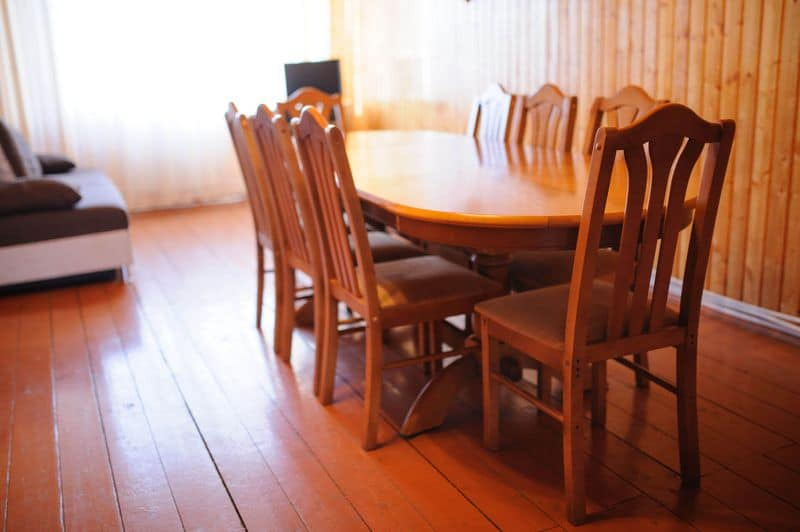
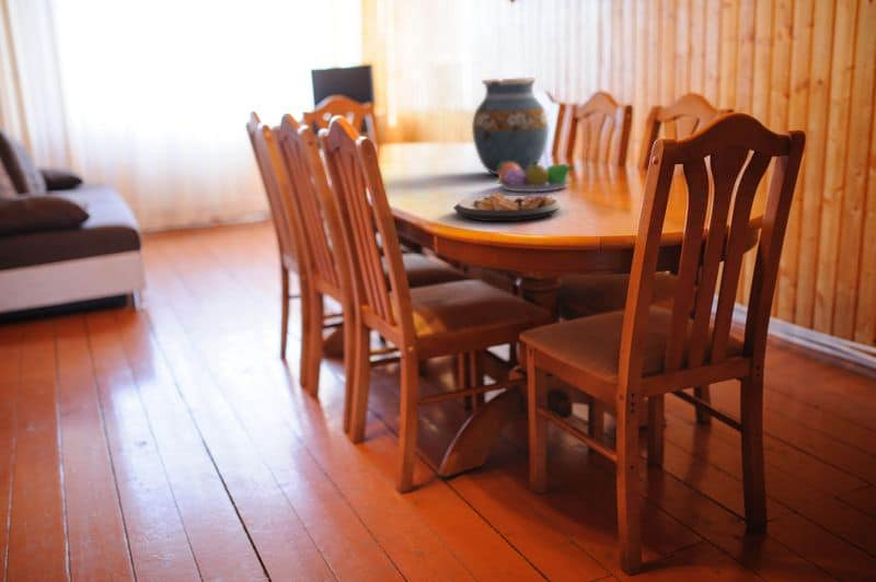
+ fruit bowl (535, 173)
+ vase (509, 126)
+ plate (507, 202)
